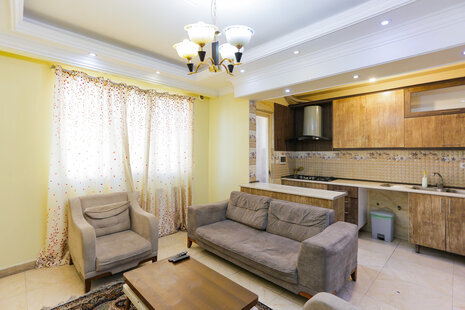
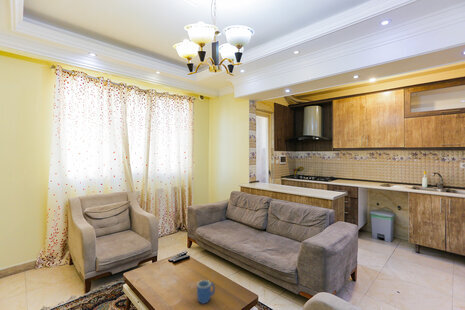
+ mug (205, 291)
